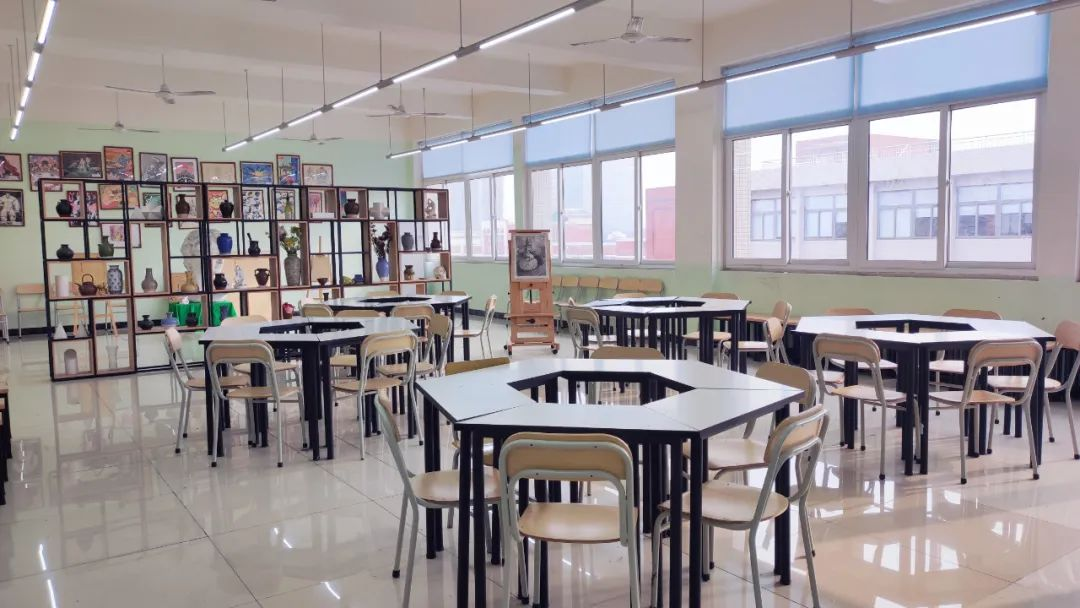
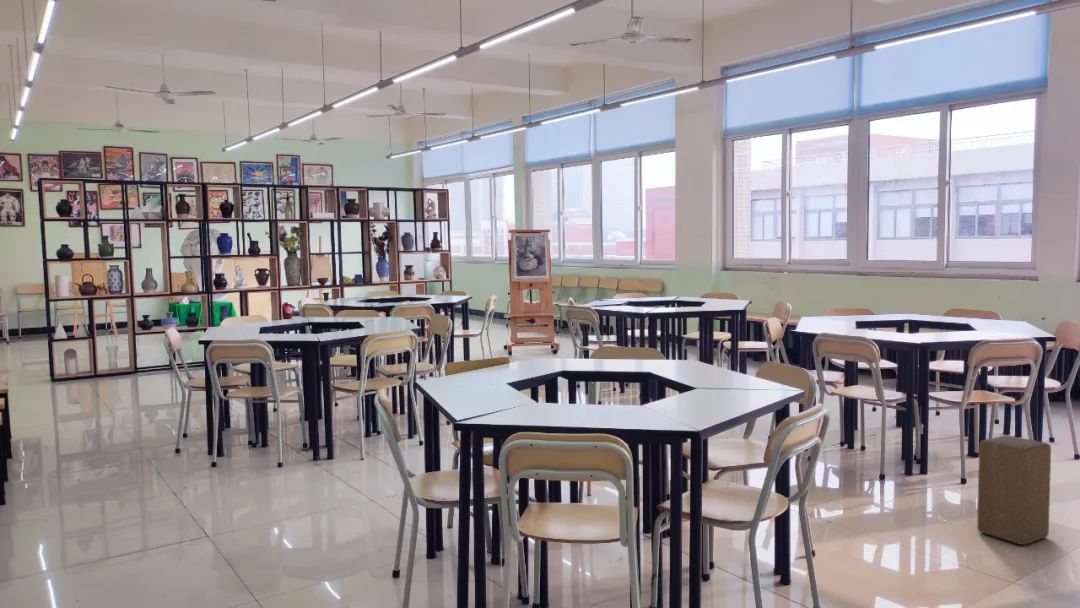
+ stool (1013, 488)
